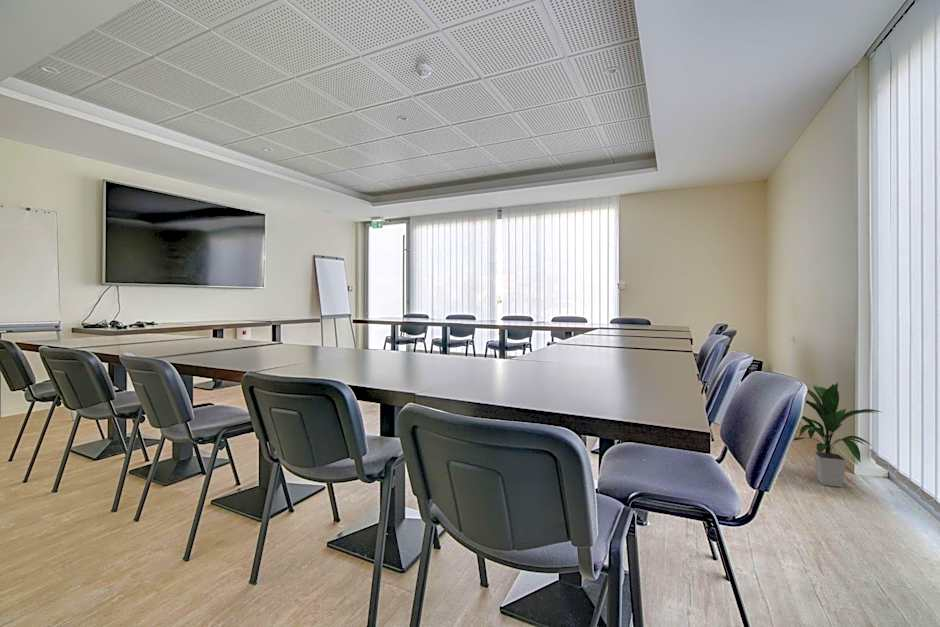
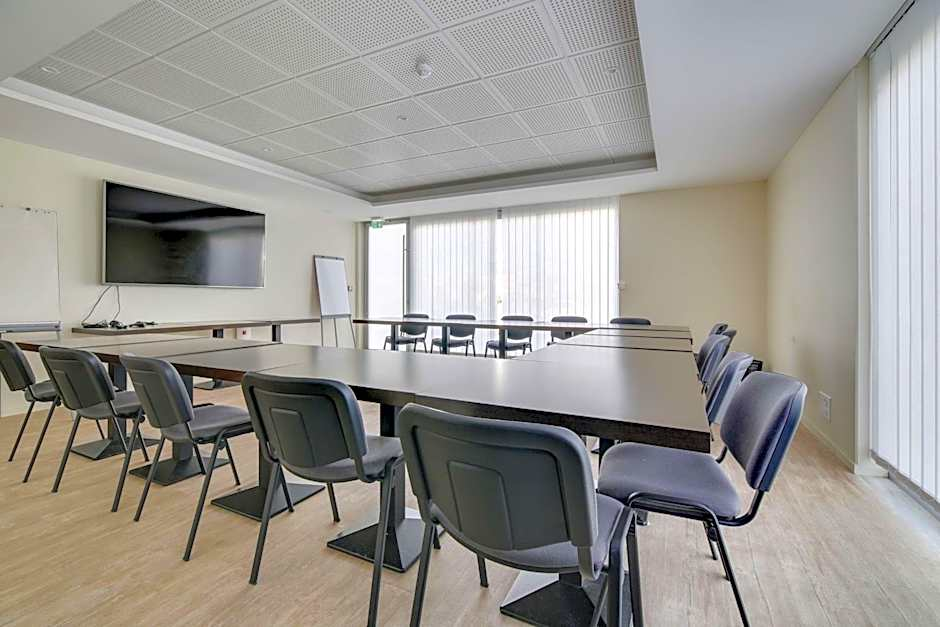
- indoor plant (823, 430)
